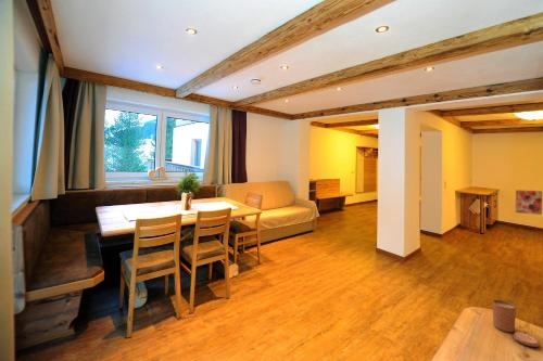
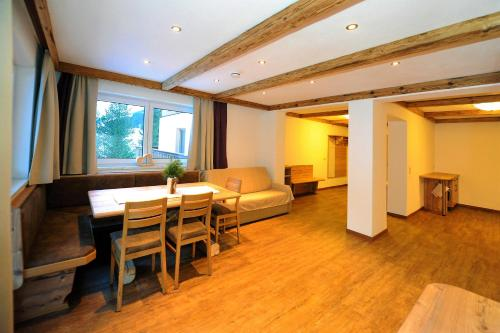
- candle (514, 321)
- wall art (528, 202)
